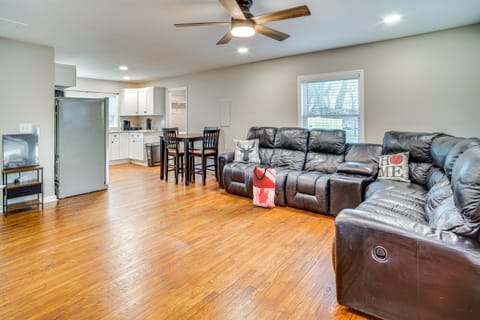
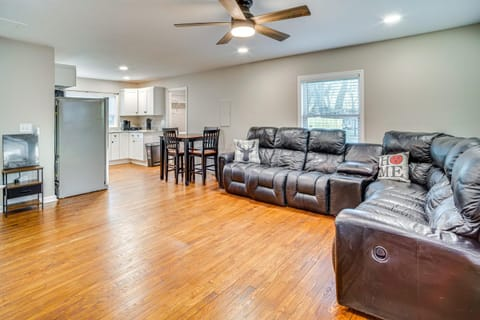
- bag (263, 186)
